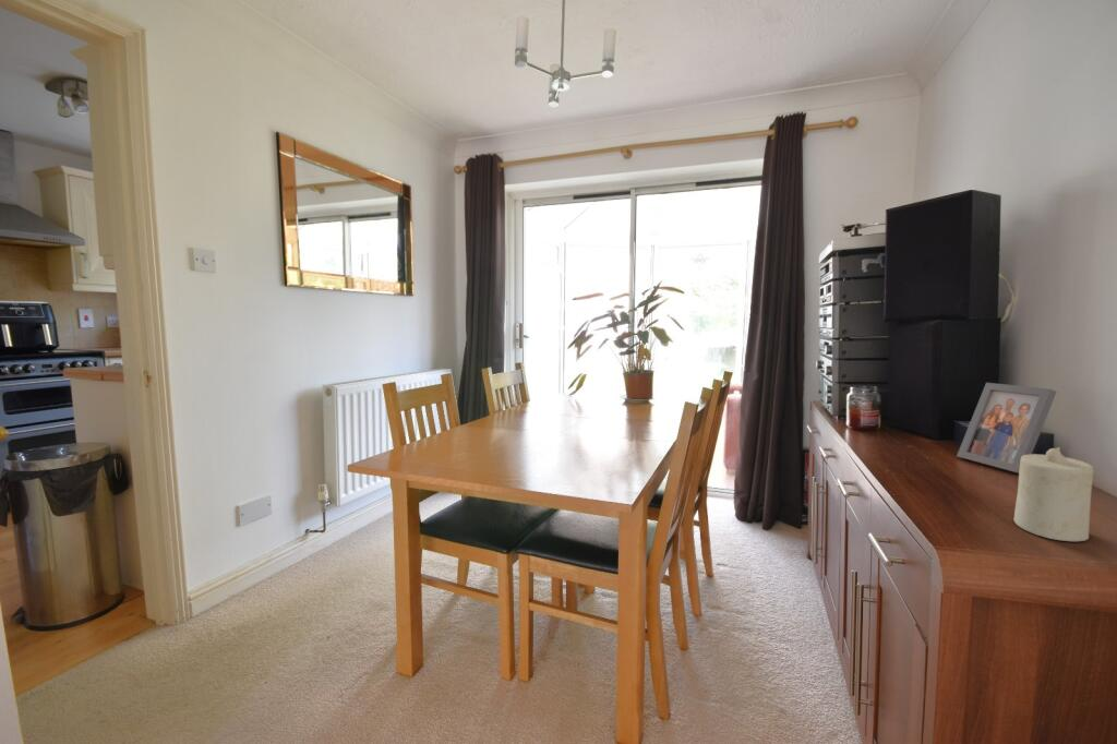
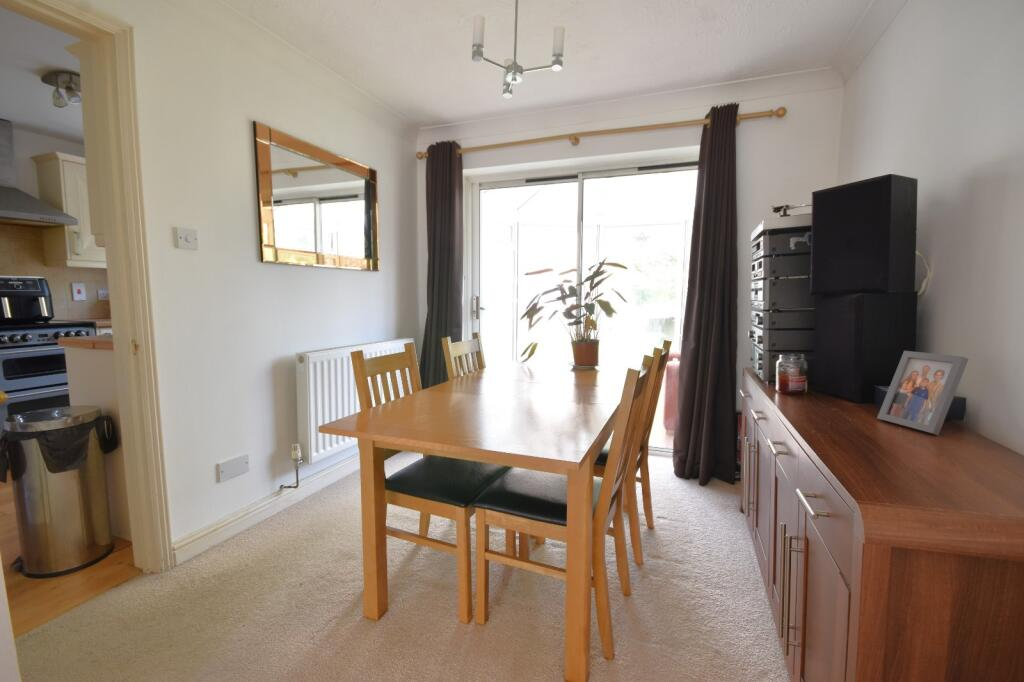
- candle (1054, 489)
